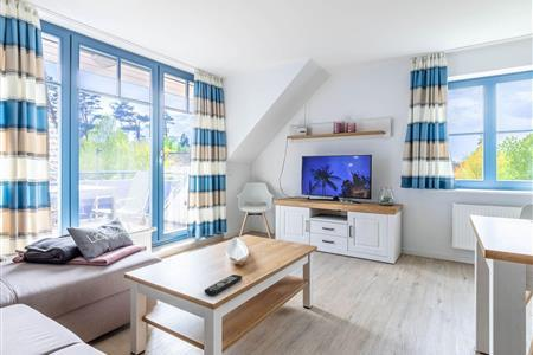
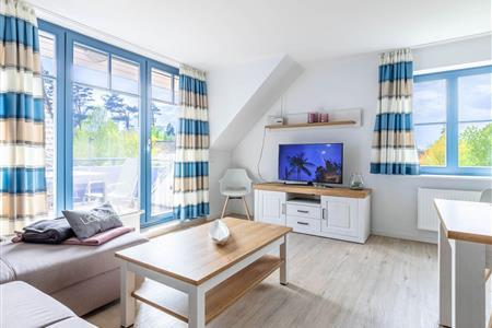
- remote control (224, 284)
